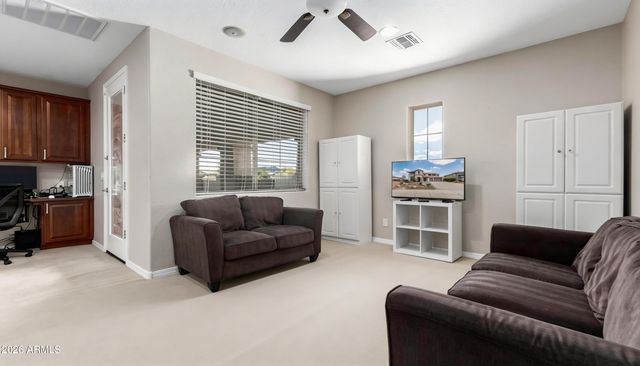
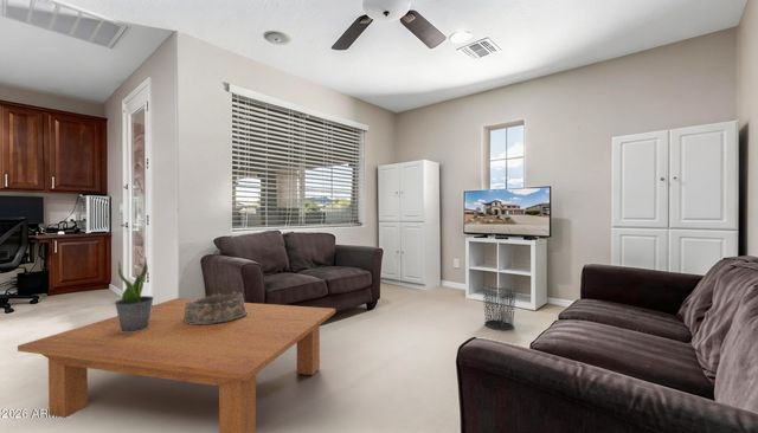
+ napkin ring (217, 306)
+ potted plant (134, 293)
+ waste bin (499, 308)
+ coffee table (201, 356)
